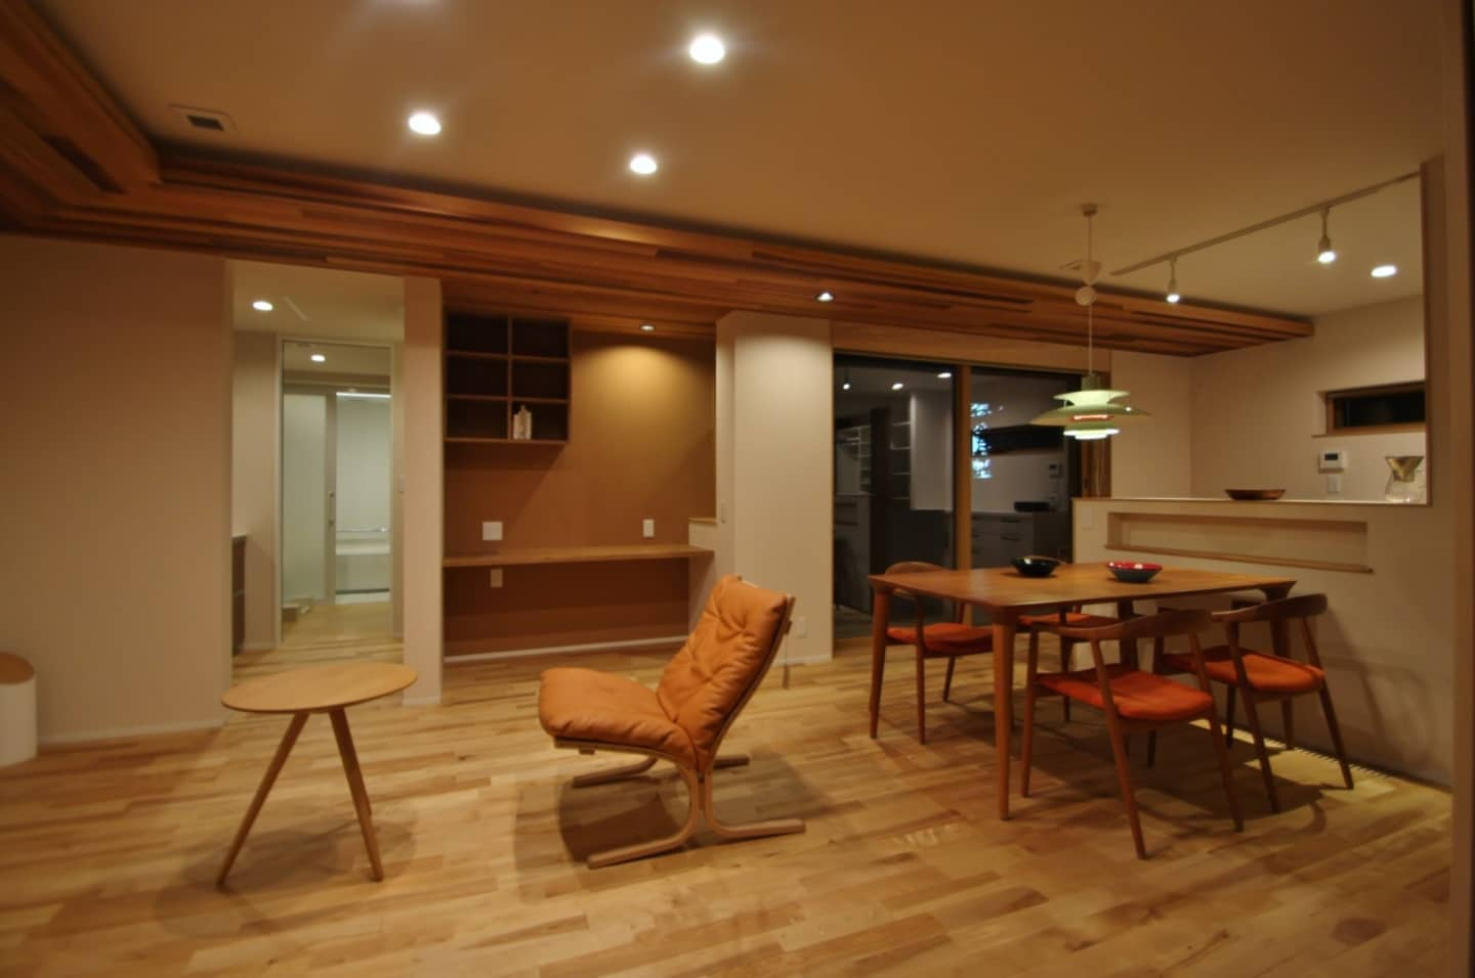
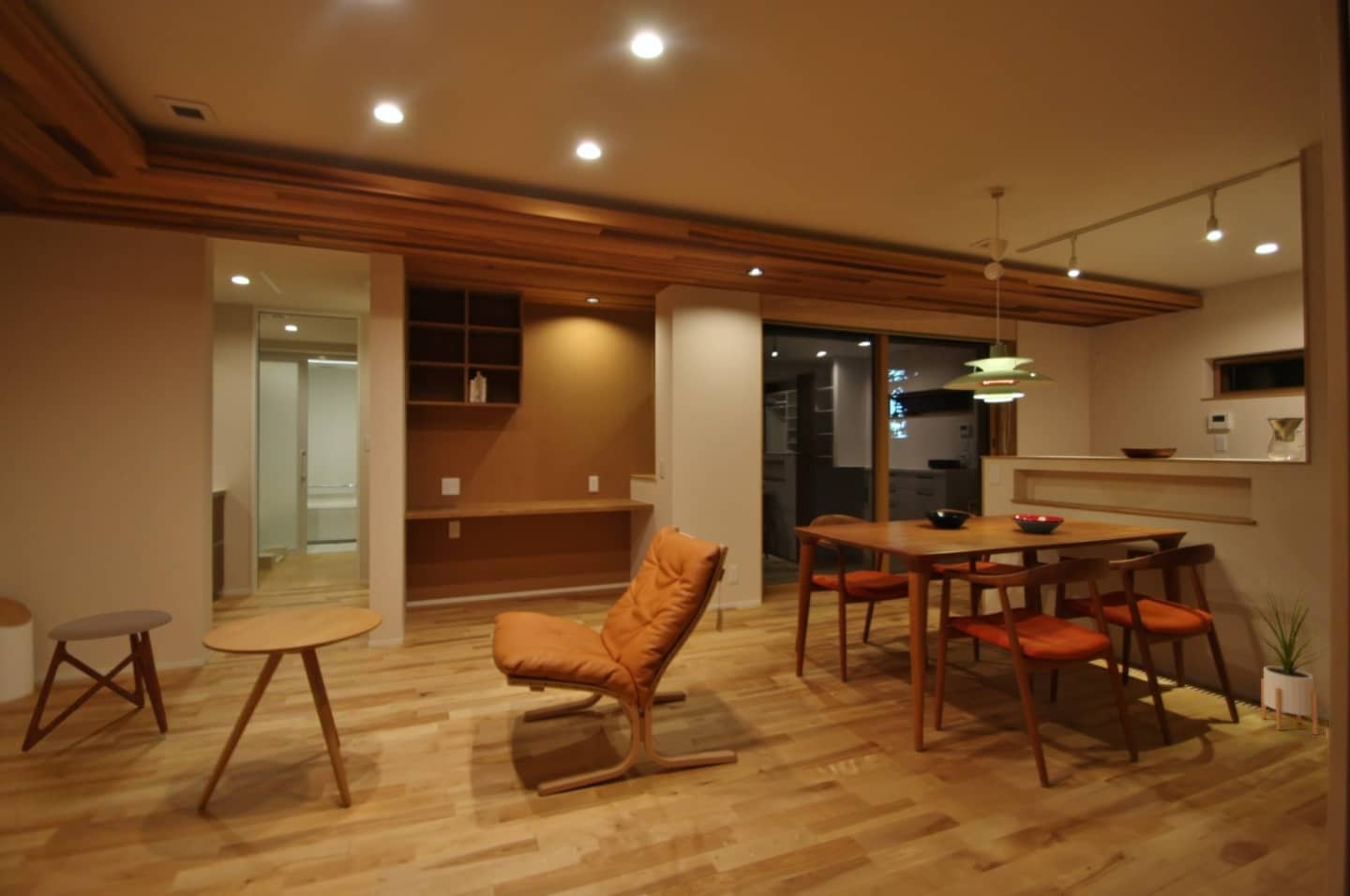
+ stool (117, 671)
+ house plant (1290, 655)
